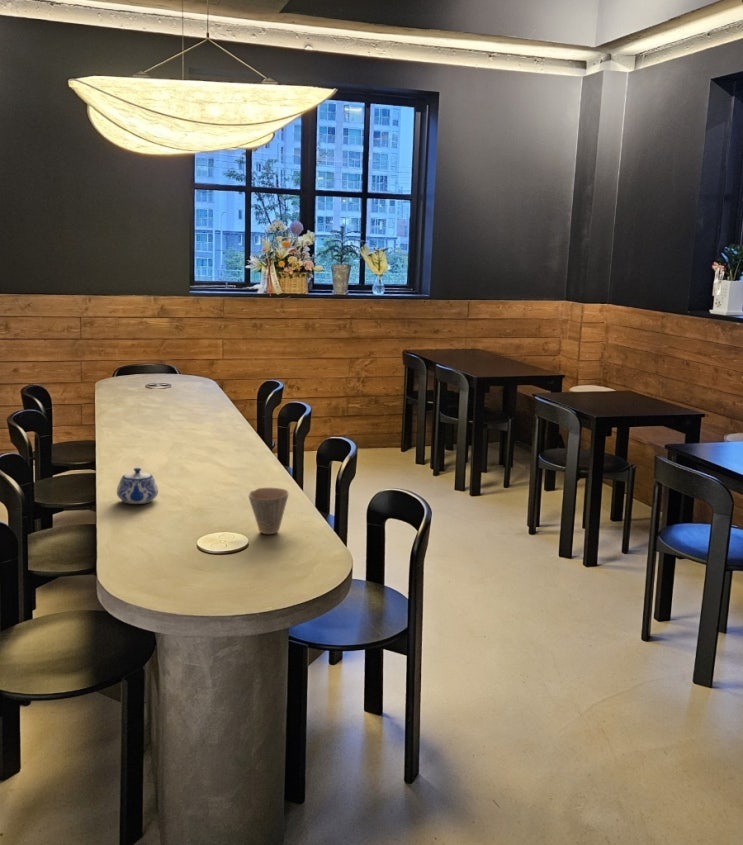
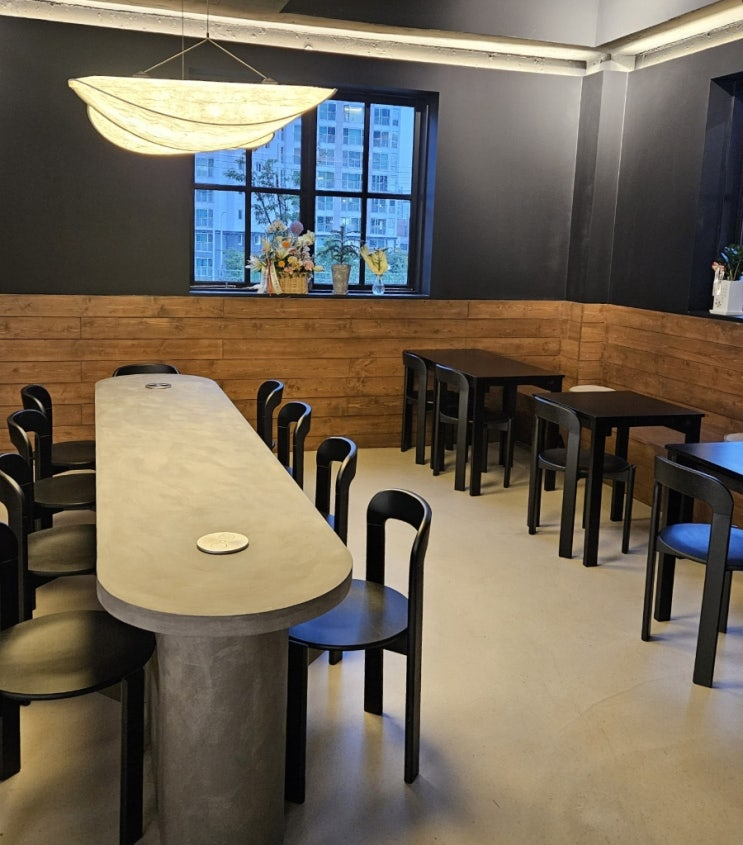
- cup (267, 512)
- teapot (137, 485)
